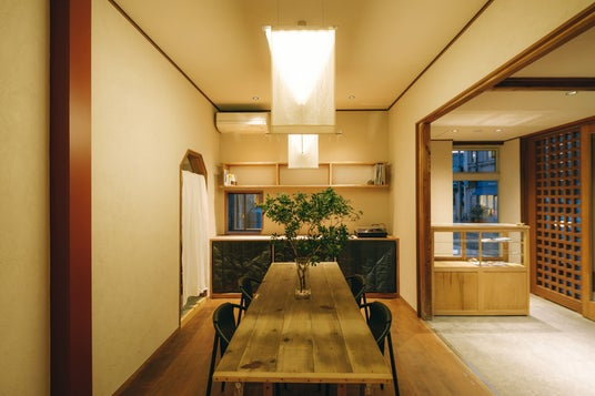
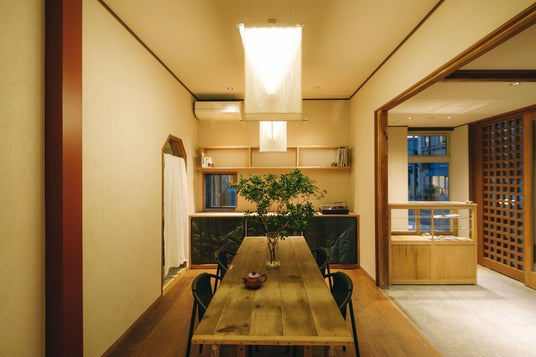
+ teapot (254, 278)
